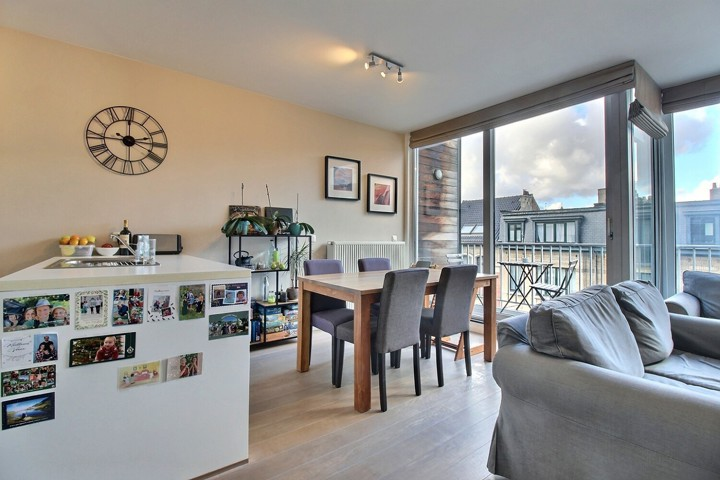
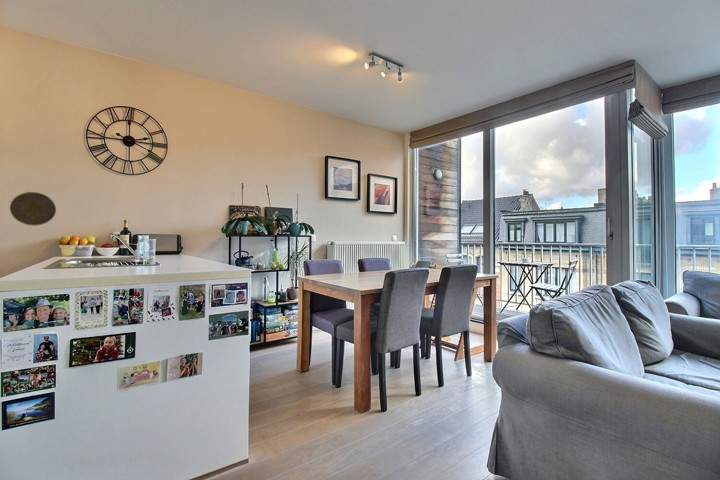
+ decorative plate (33, 208)
